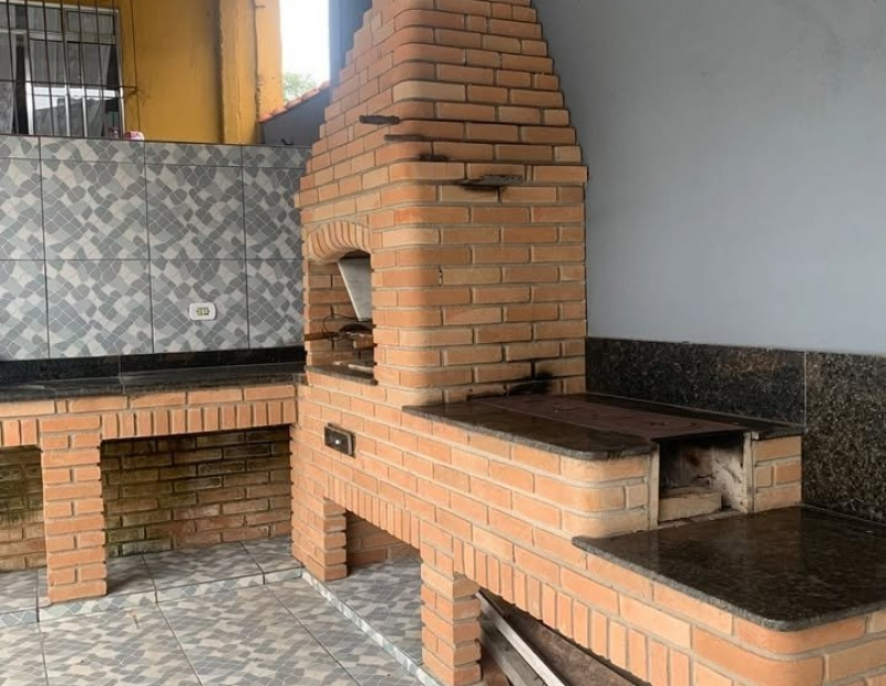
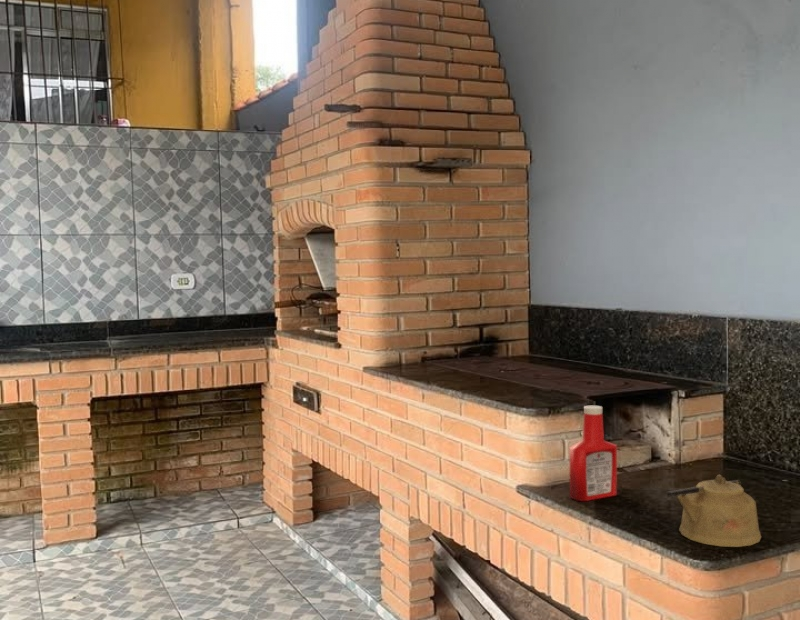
+ soap bottle (593, 451)
+ kettle (712, 505)
